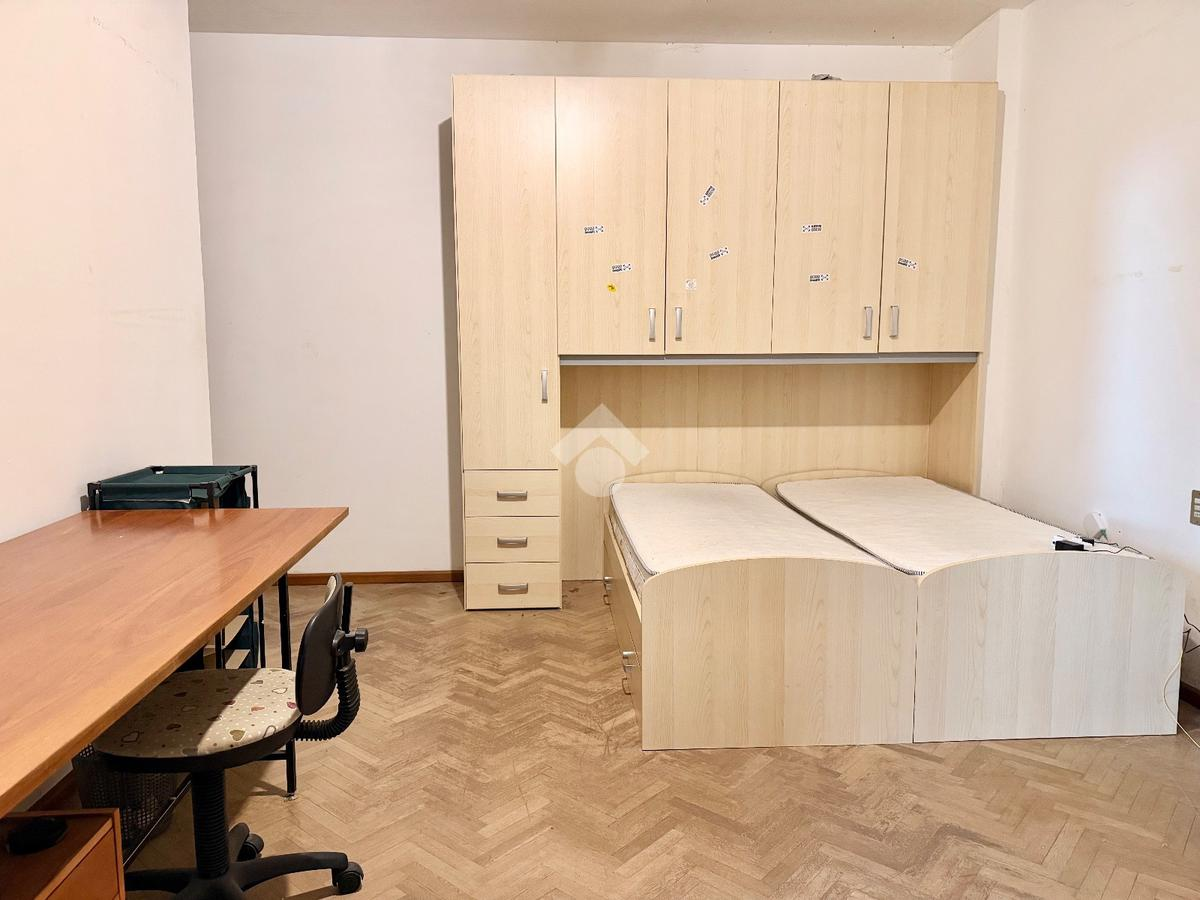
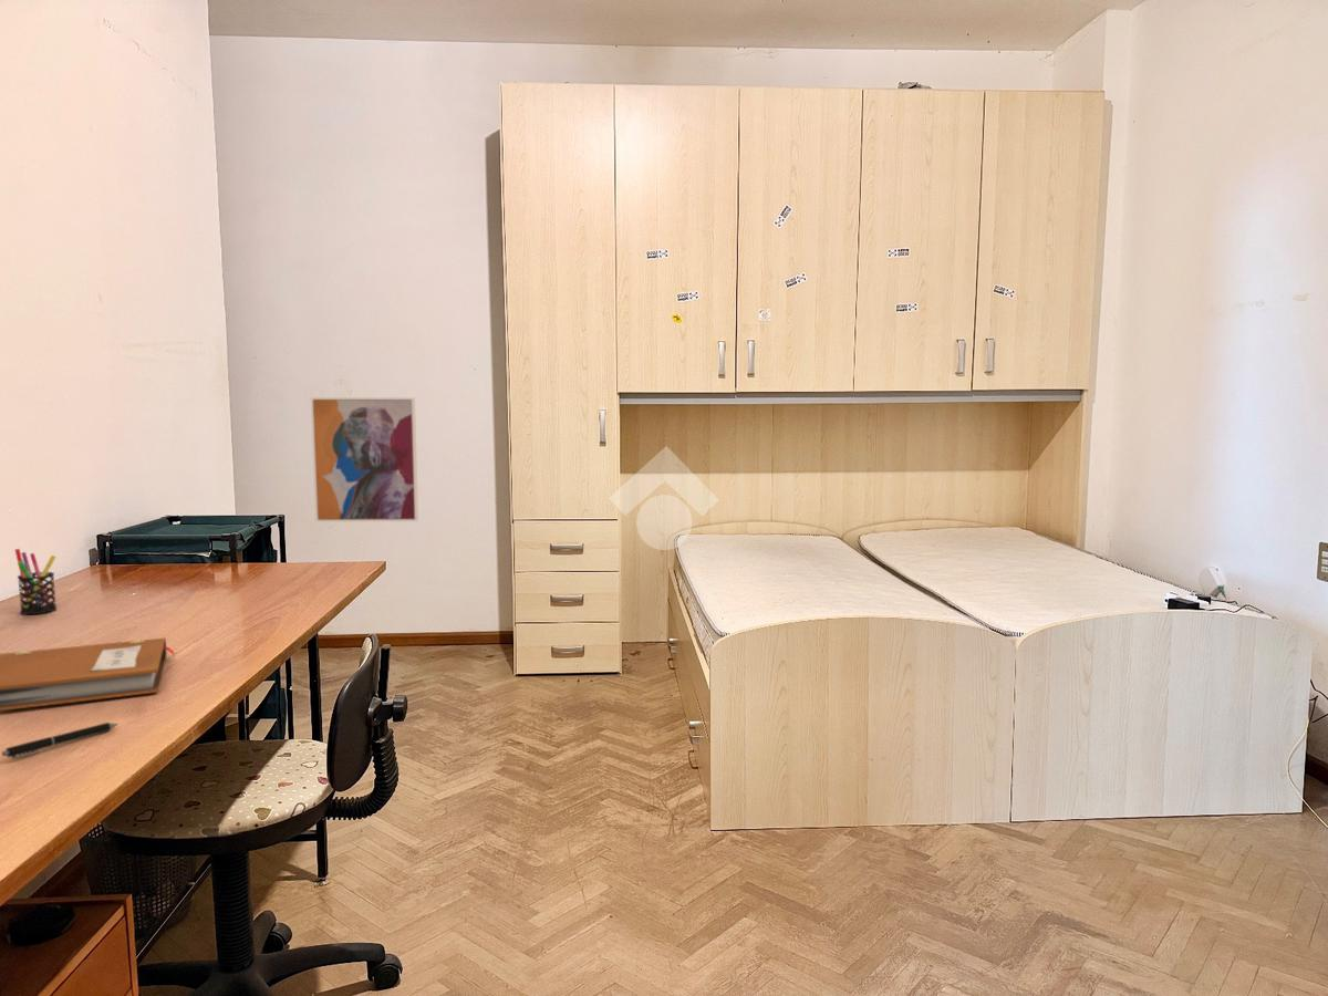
+ notebook (80, 671)
+ pen (63, 737)
+ pen holder (32, 580)
+ wall art (364, 459)
